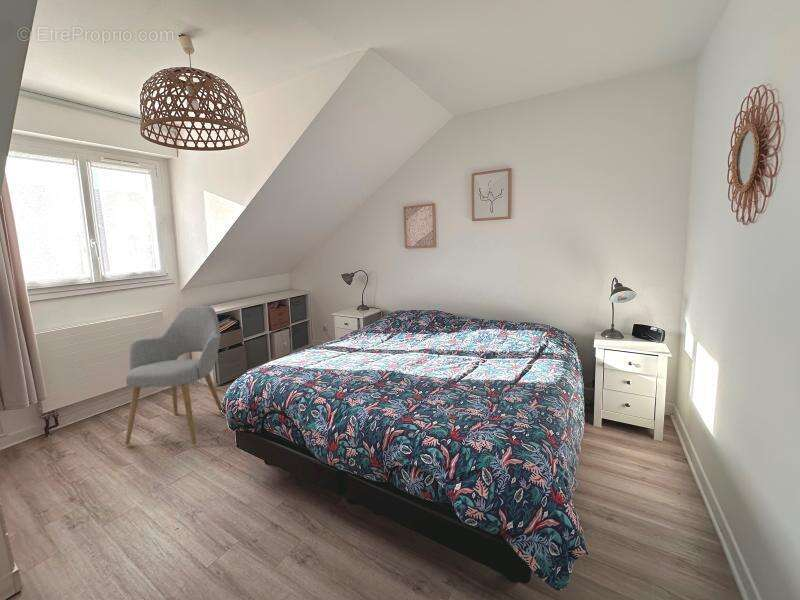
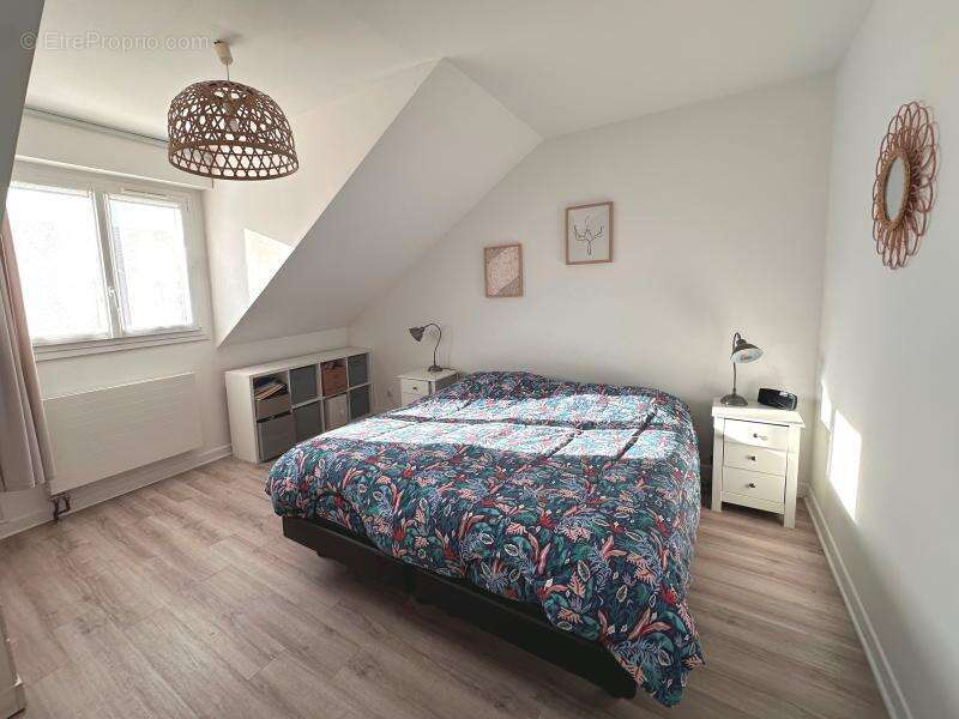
- chair (180, 369)
